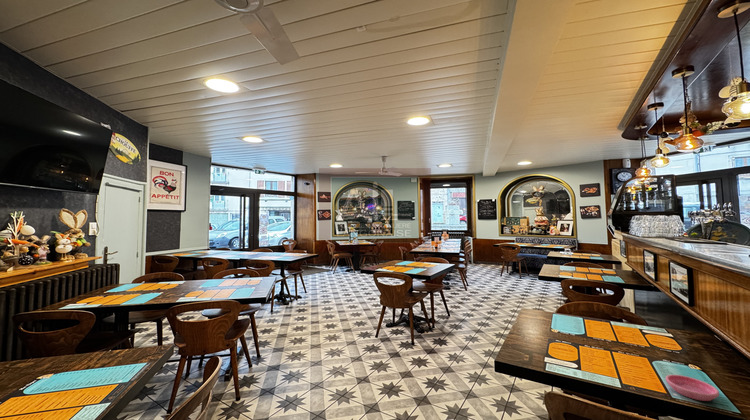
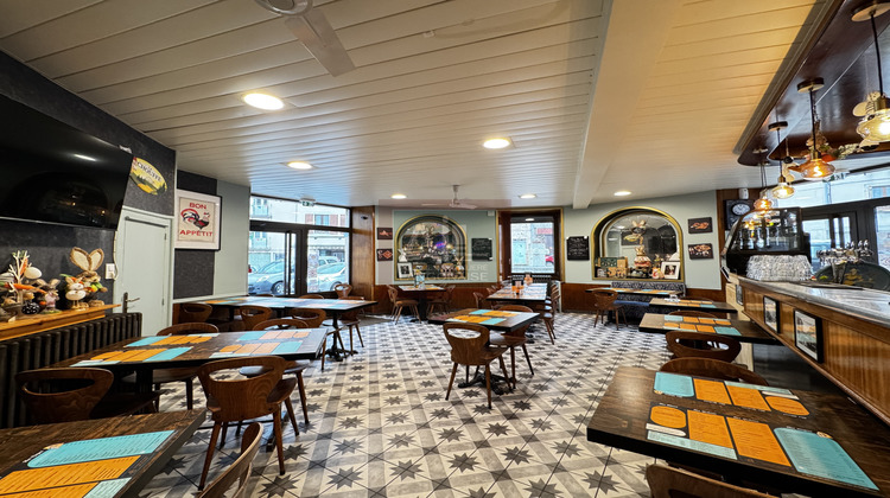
- saucer (691, 388)
